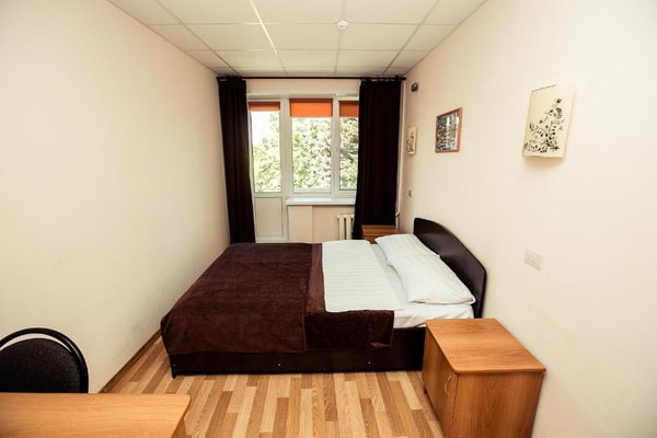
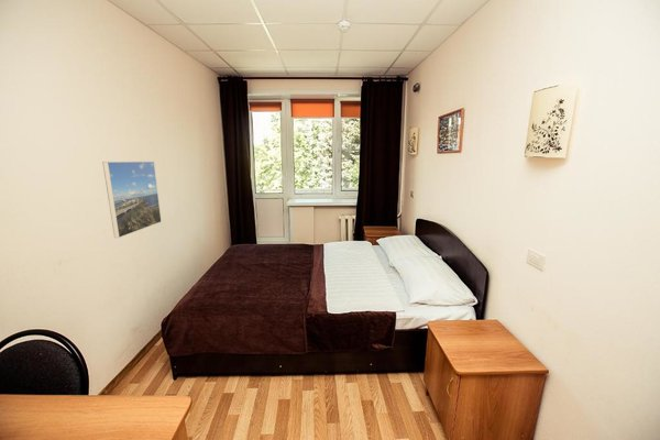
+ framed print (135, 196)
